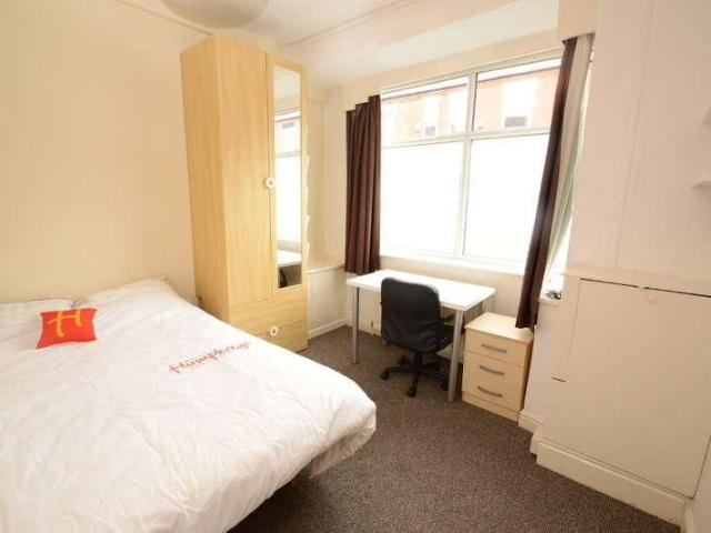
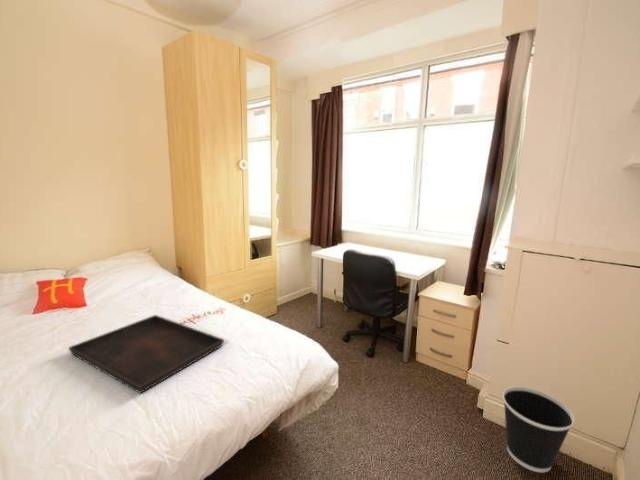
+ wastebasket (532, 430)
+ serving tray (149, 346)
